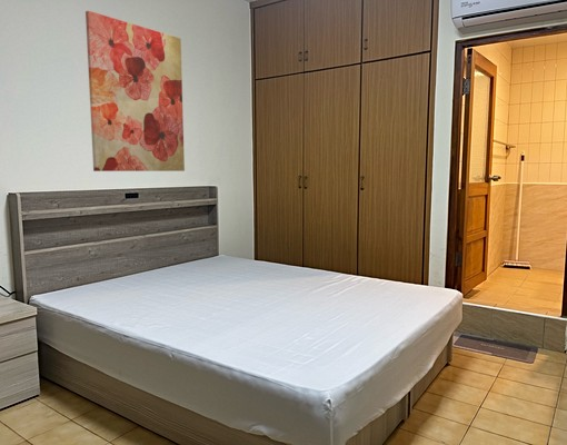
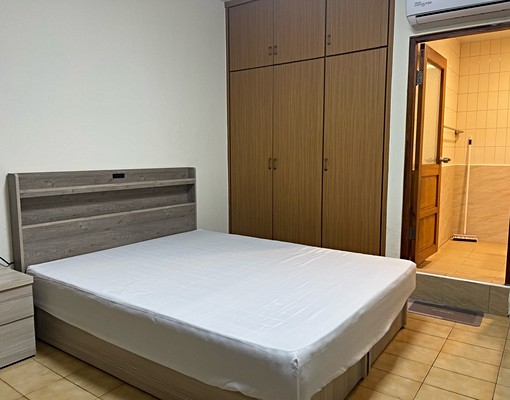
- wall art (140, 99)
